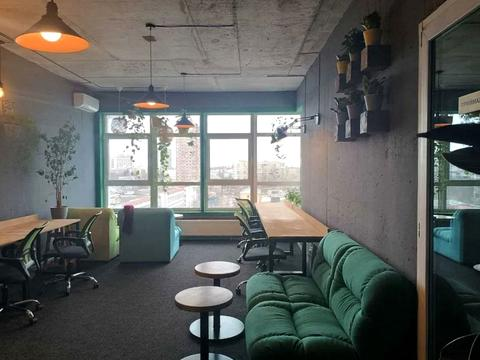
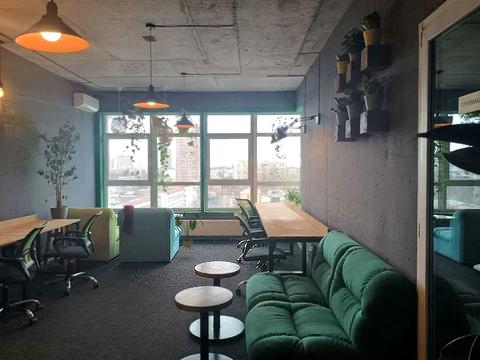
+ house plant (188, 234)
